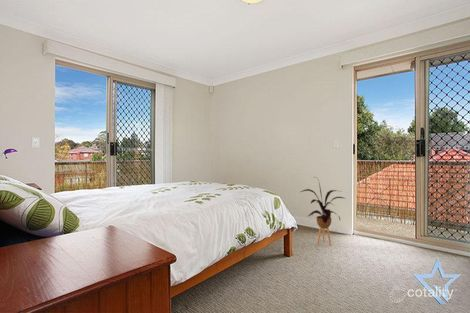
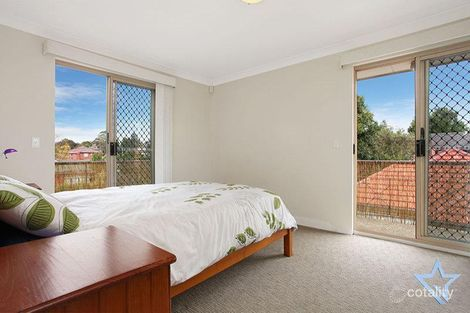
- house plant (323, 209)
